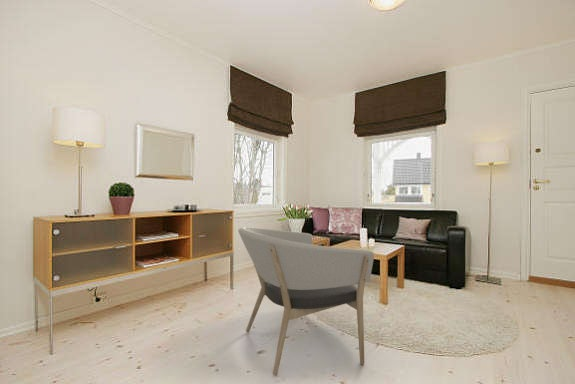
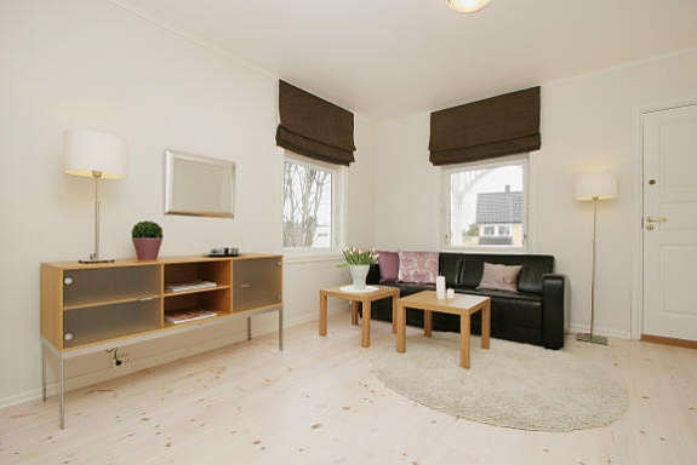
- armchair (295, 284)
